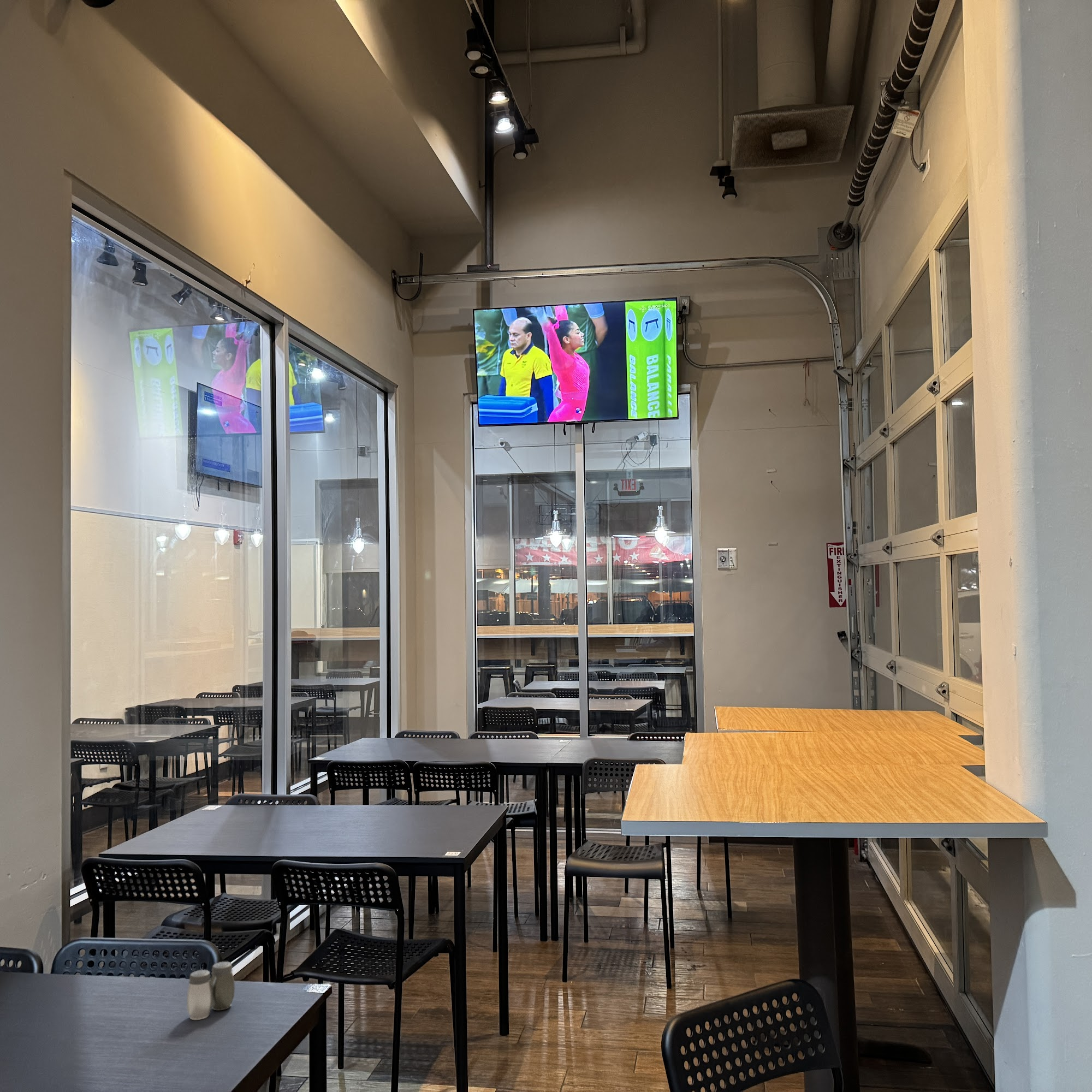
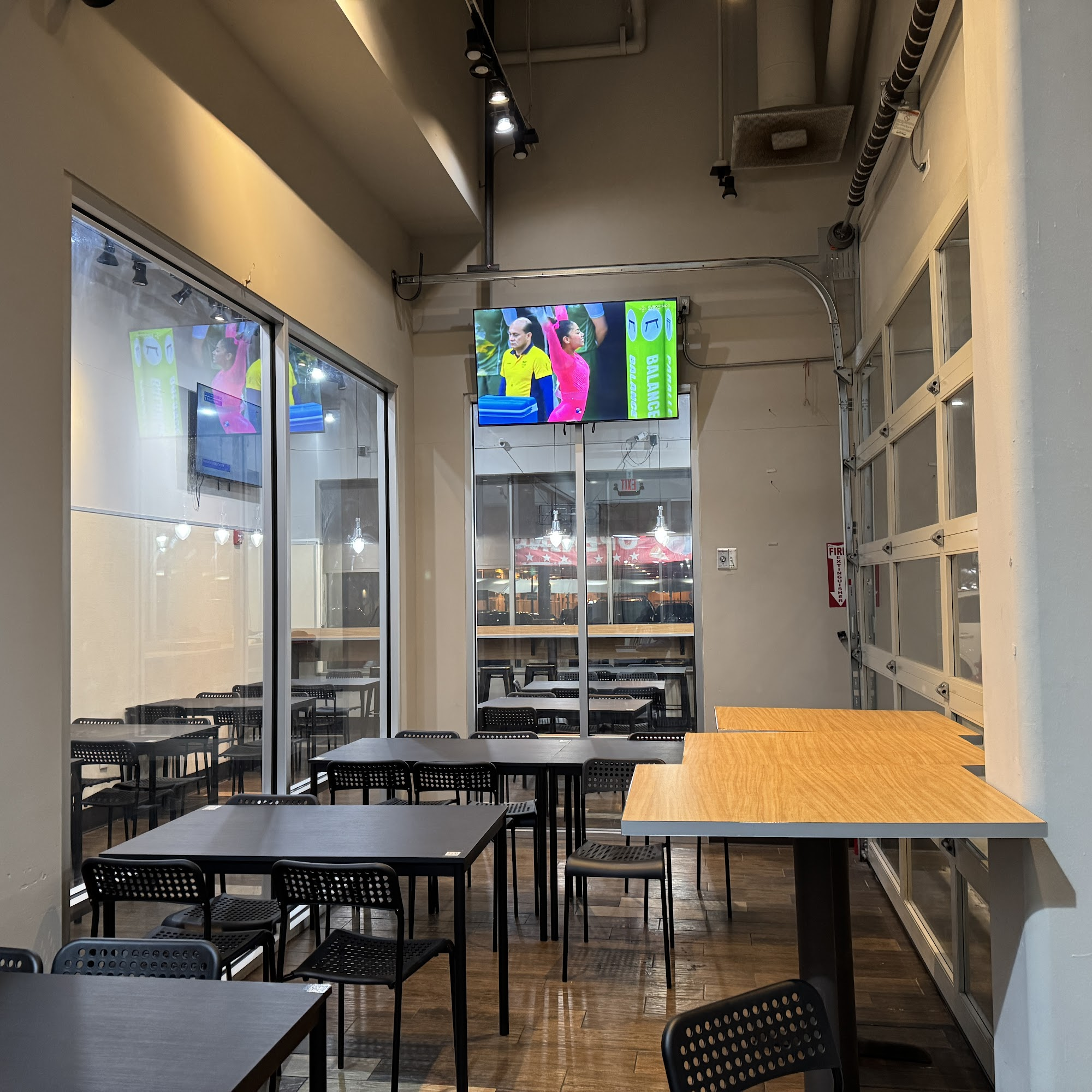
- salt and pepper shaker (211, 989)
